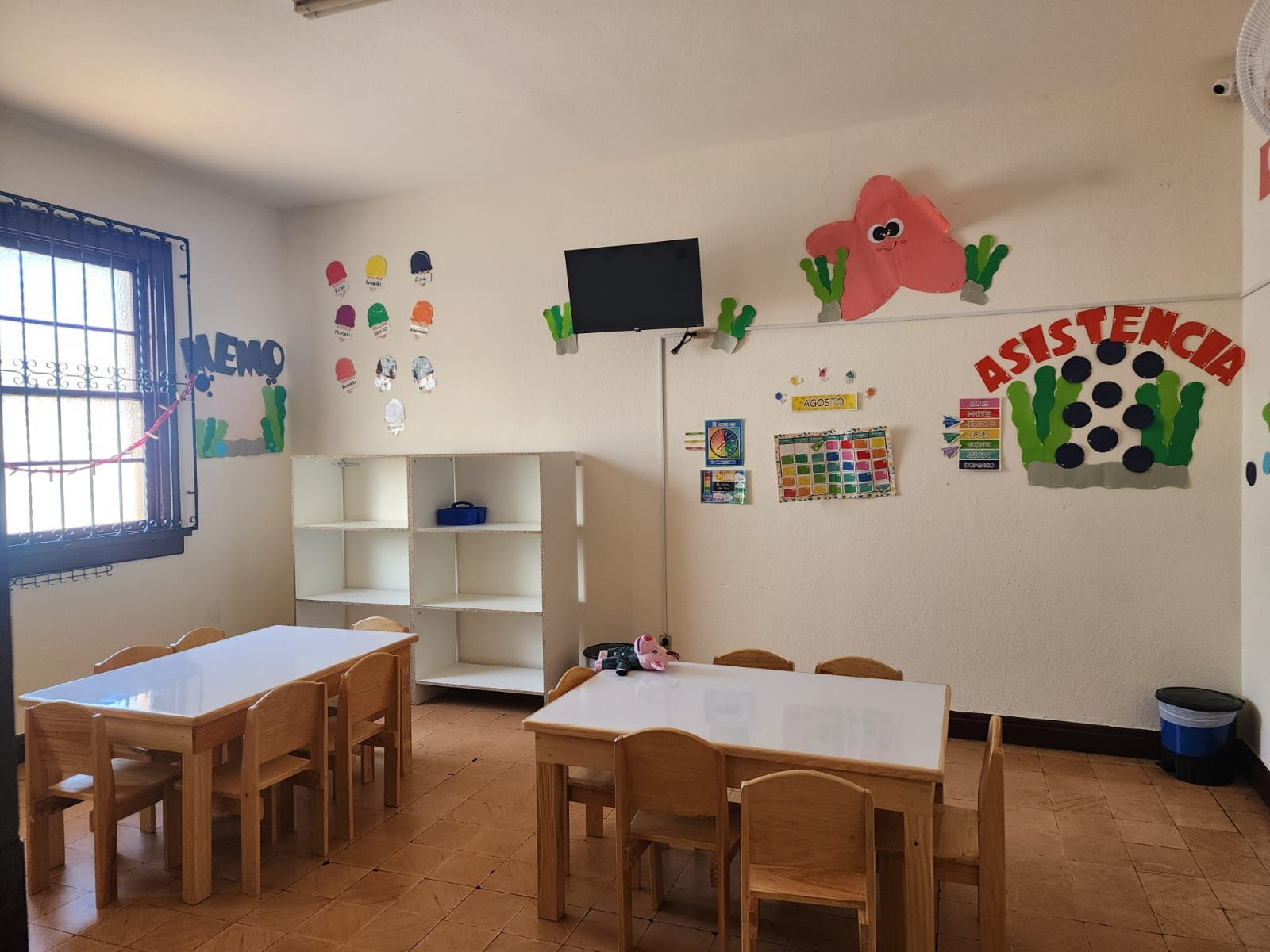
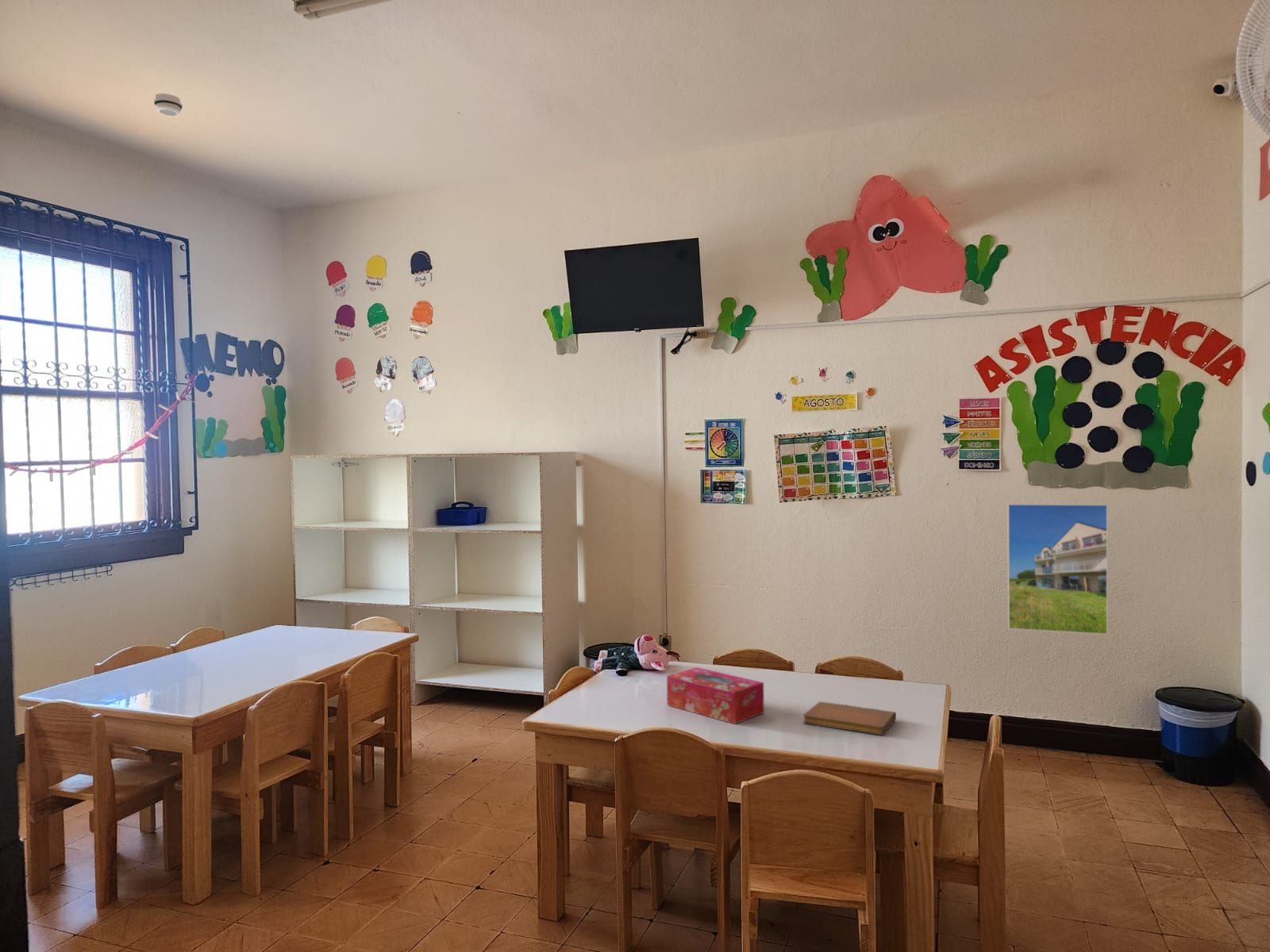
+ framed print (1056, 567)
+ smoke detector (167, 105)
+ tissue box (714, 693)
+ notebook (849, 716)
